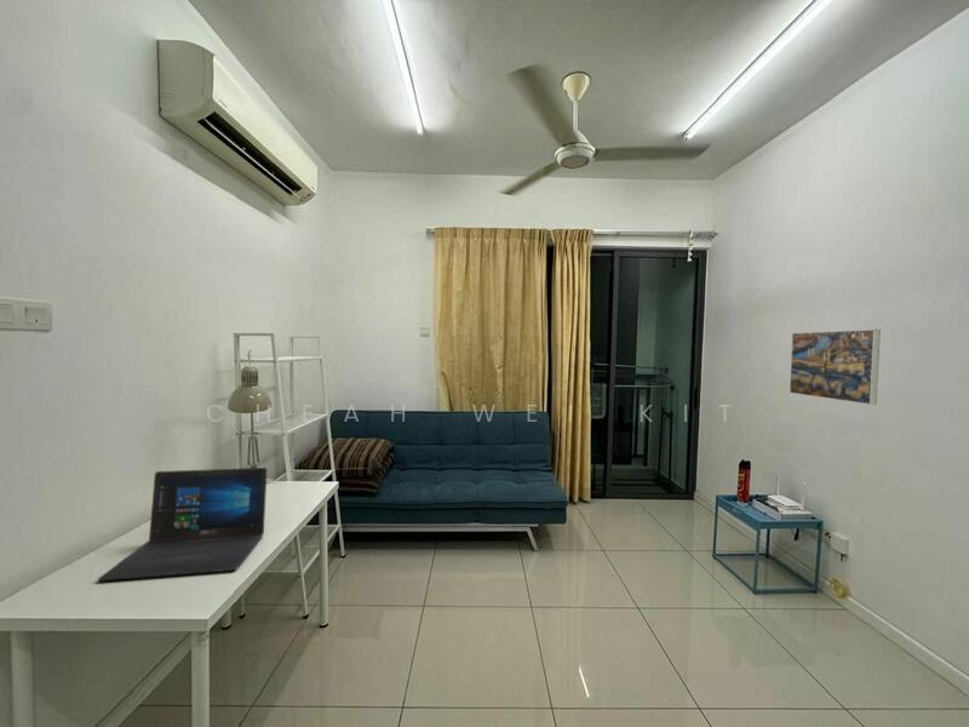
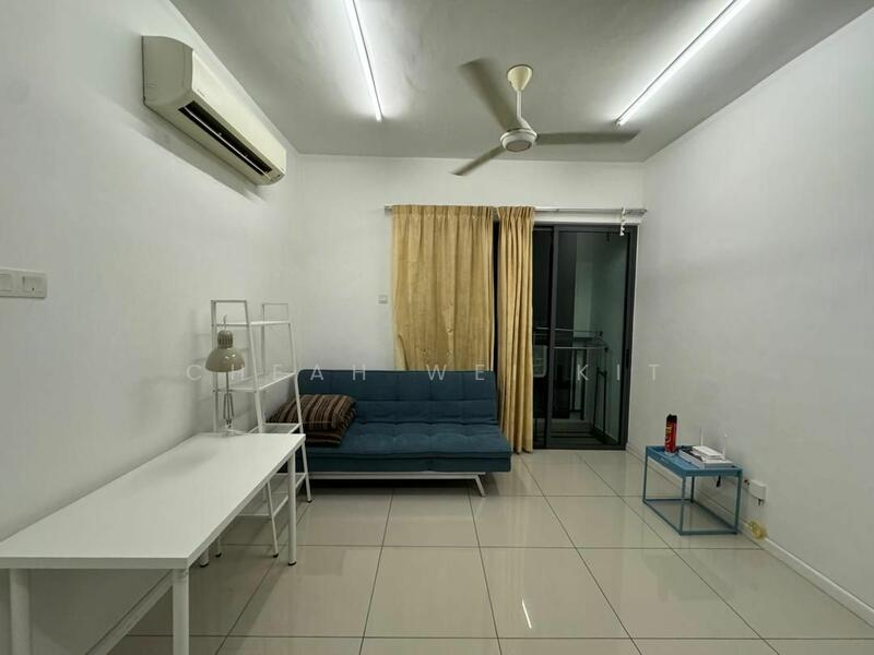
- laptop (193, 517)
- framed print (828, 365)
